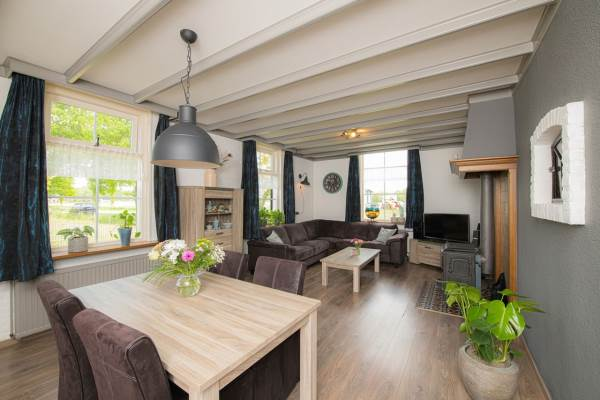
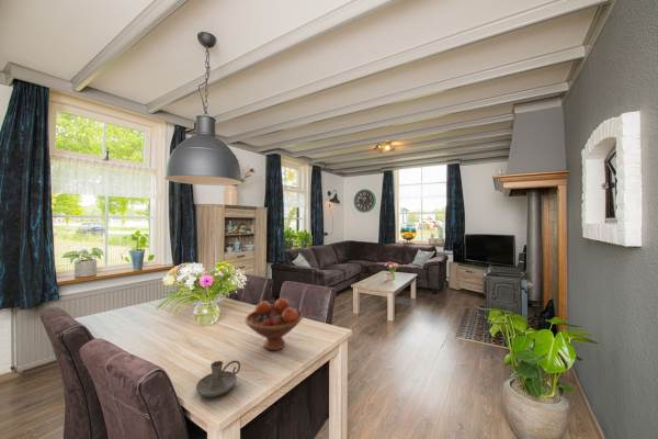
+ fruit bowl (274, 325)
+ candle holder (220, 373)
